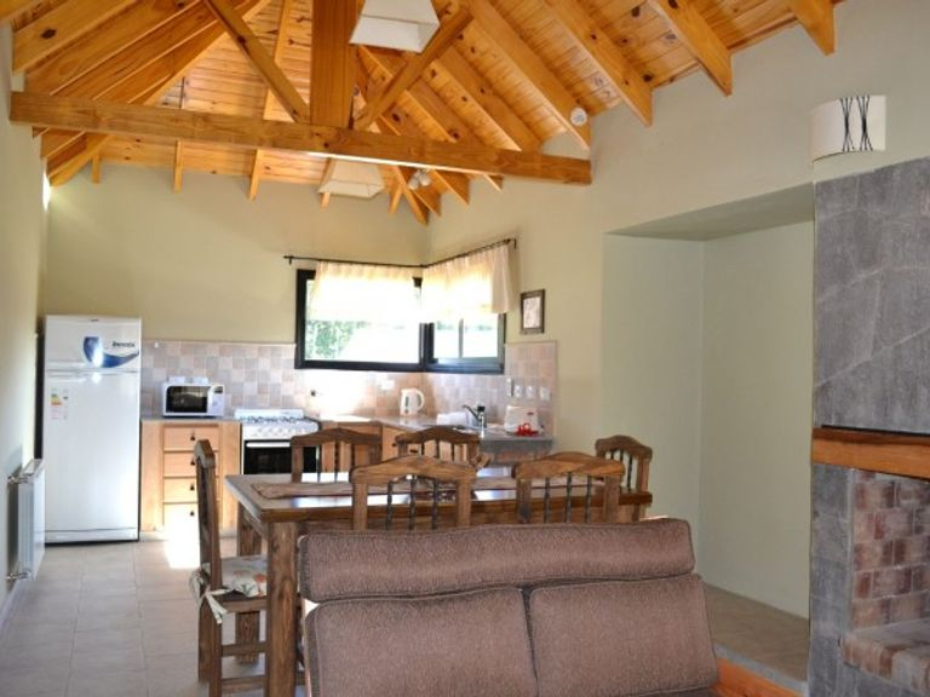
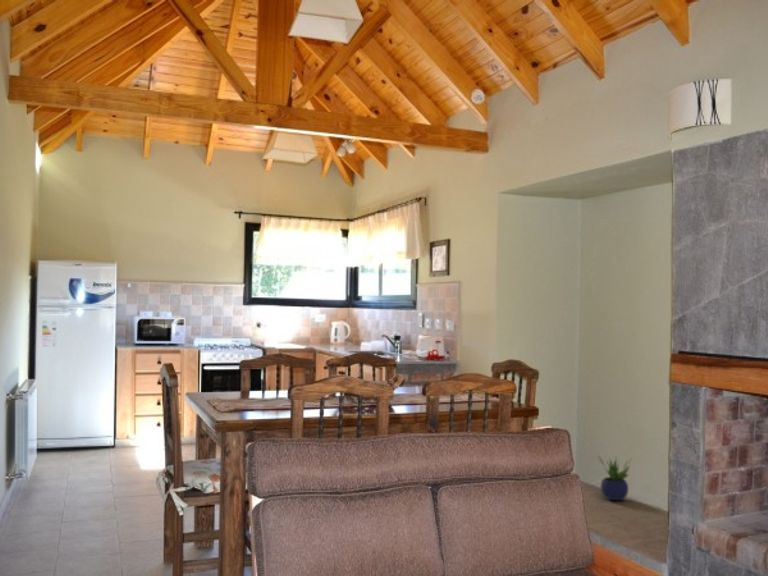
+ potted plant (617, 477)
